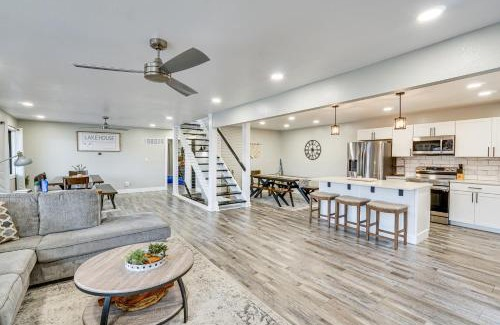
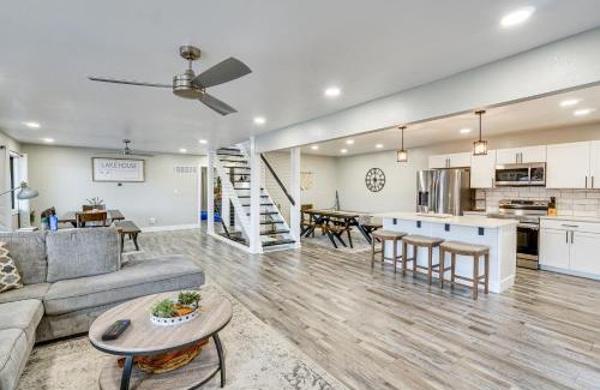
+ remote control (116, 328)
